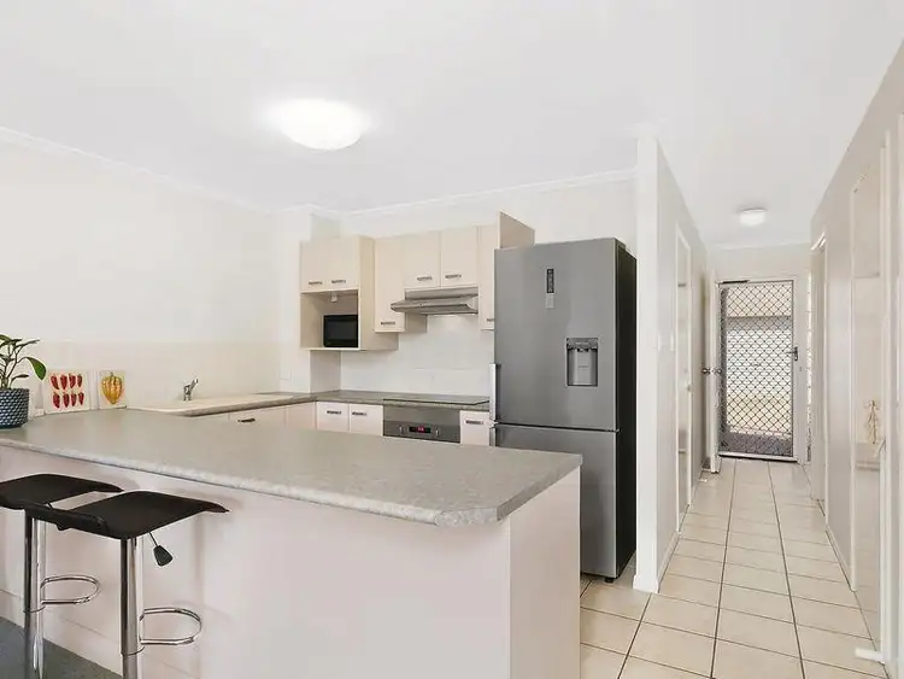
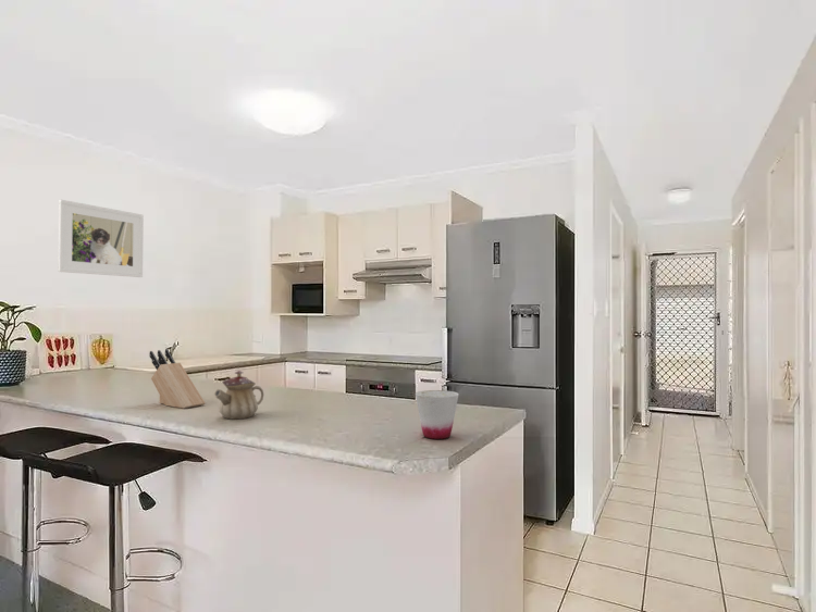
+ teapot (240, 392)
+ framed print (103, 240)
+ cup (436, 414)
+ knife block (174, 376)
